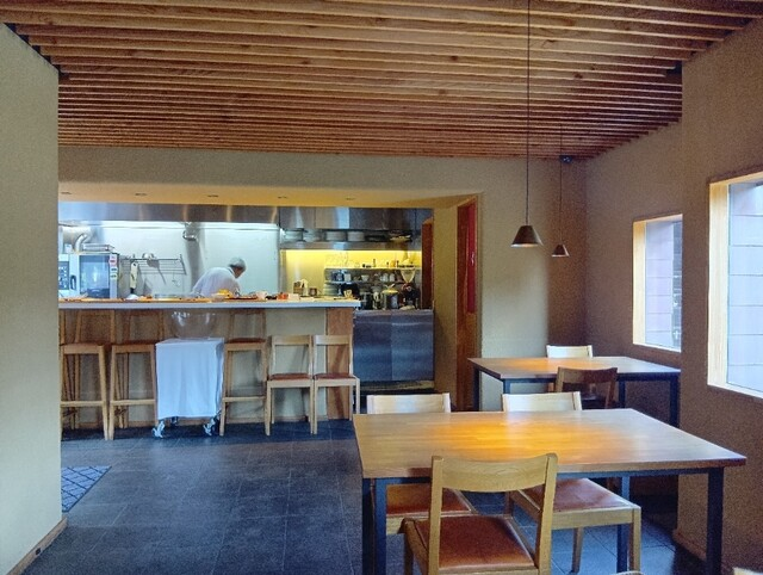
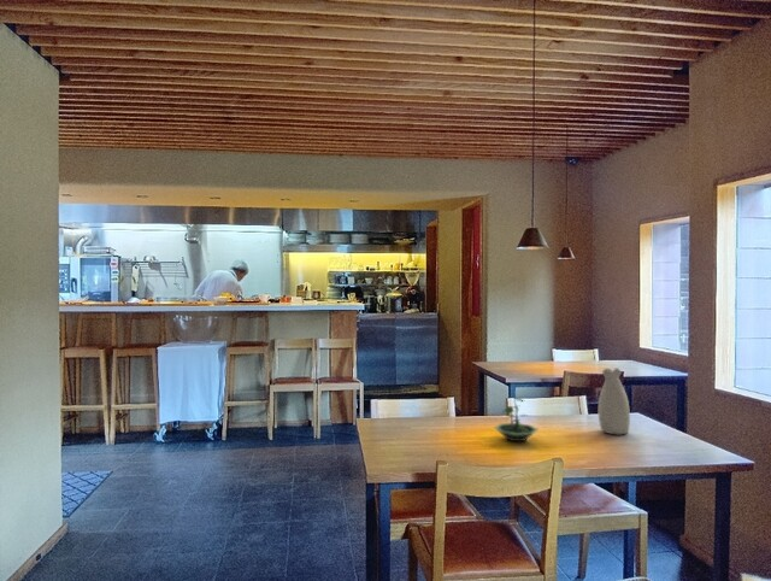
+ terrarium (516, 405)
+ vase (613, 399)
